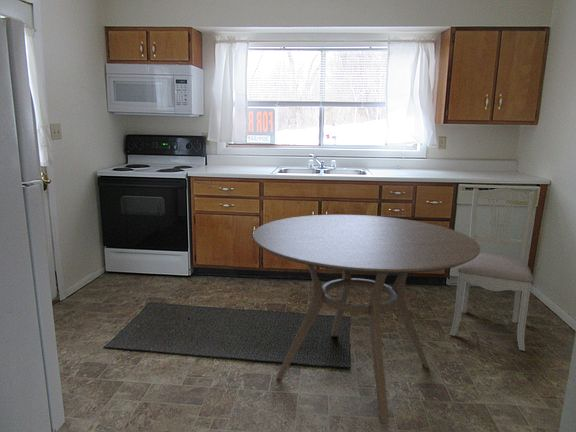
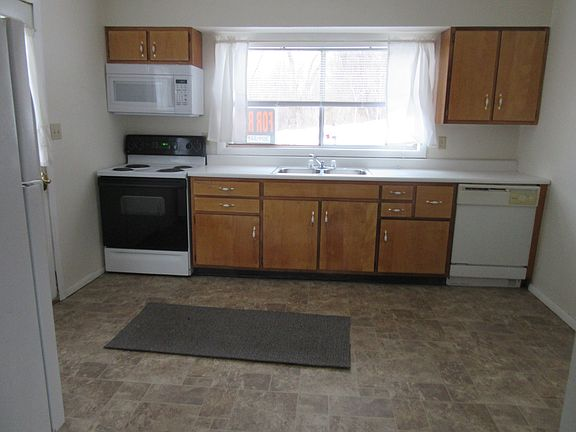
- dining table (358, 305)
- dining chair (495, 262)
